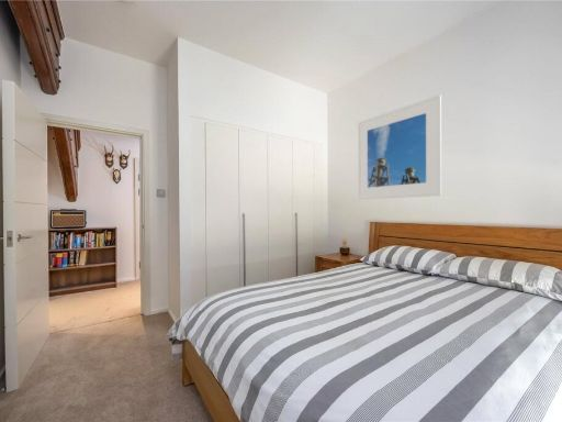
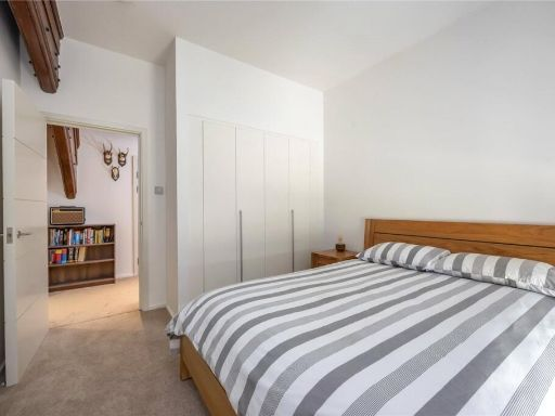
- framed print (394, 154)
